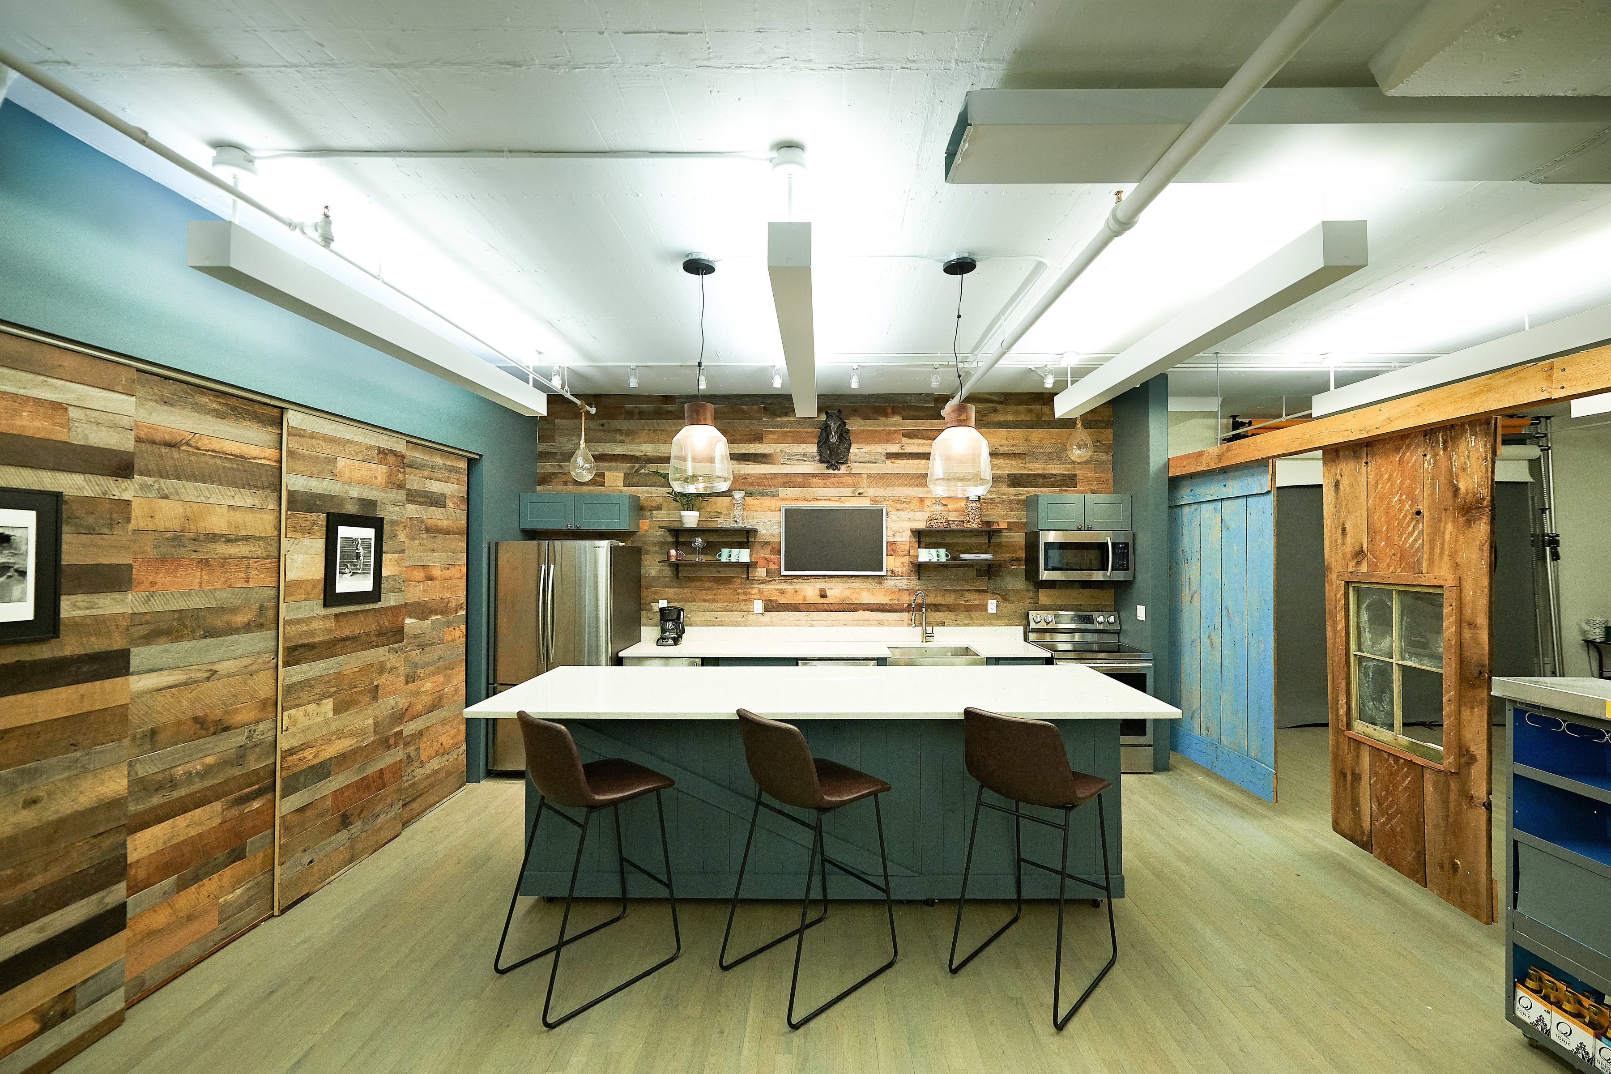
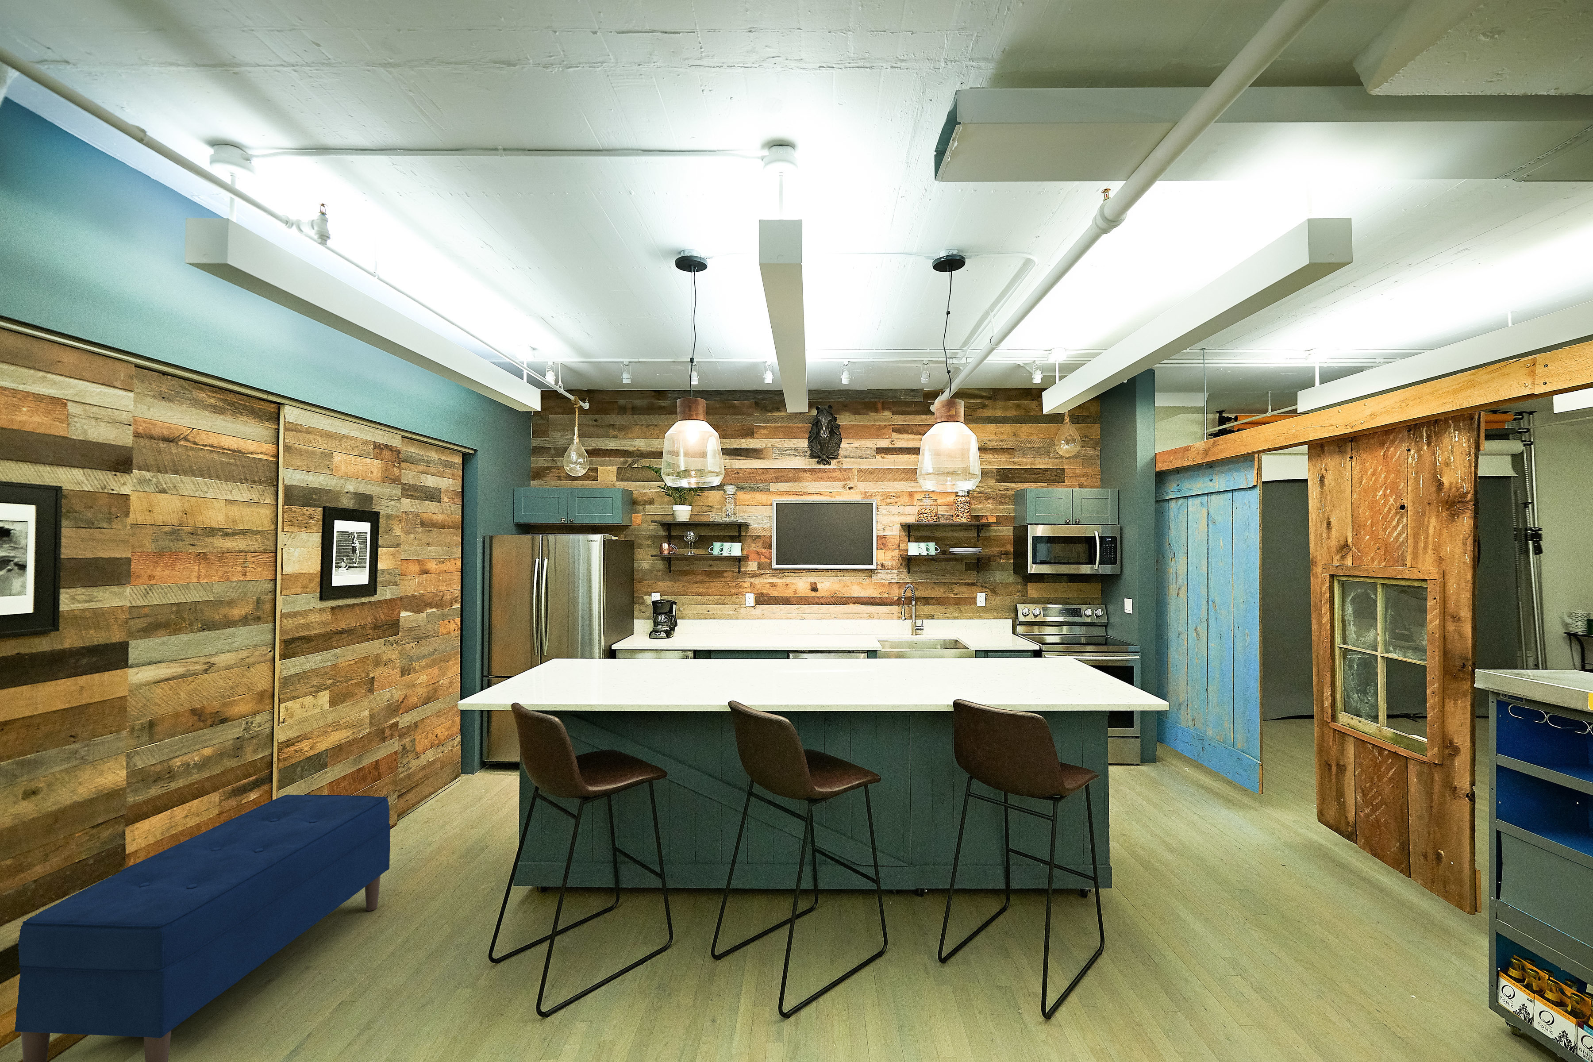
+ bench (236, 910)
